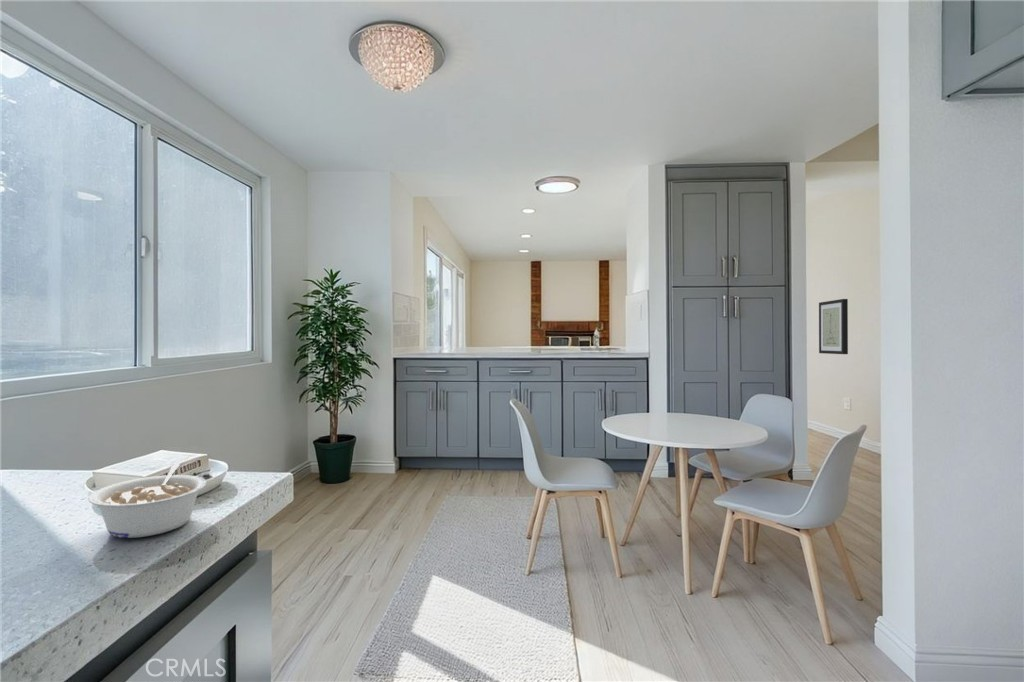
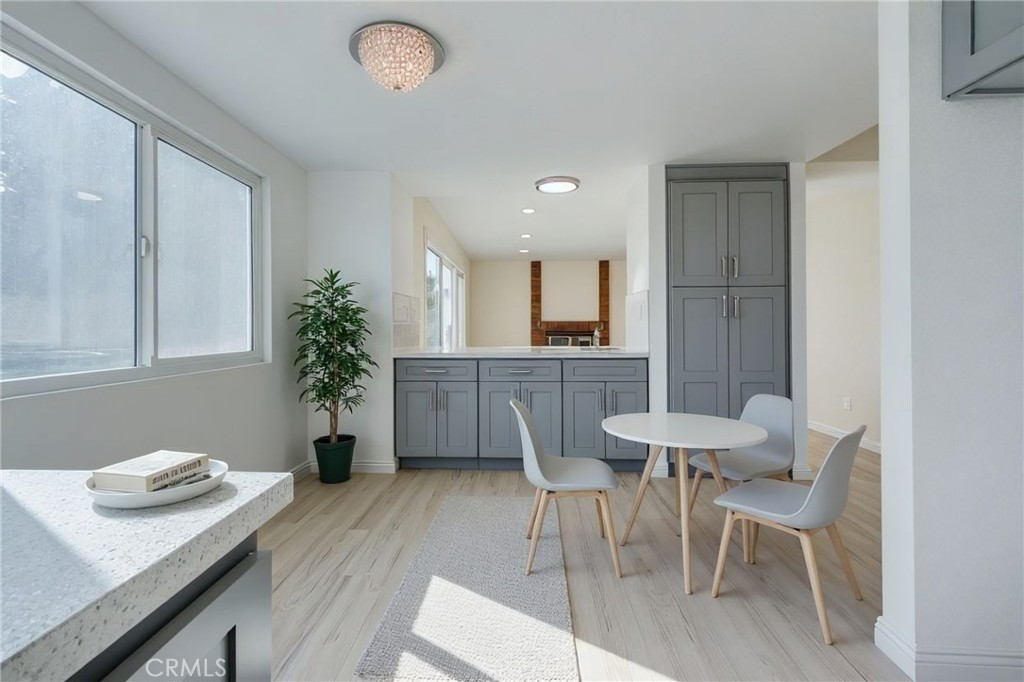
- legume (149, 502)
- wall art (832, 327)
